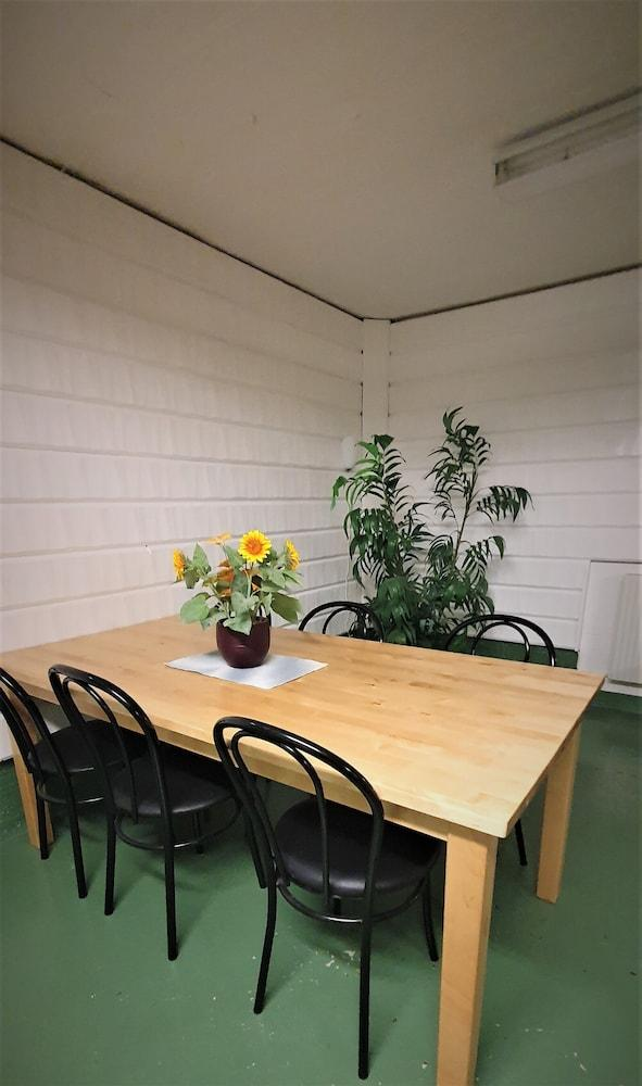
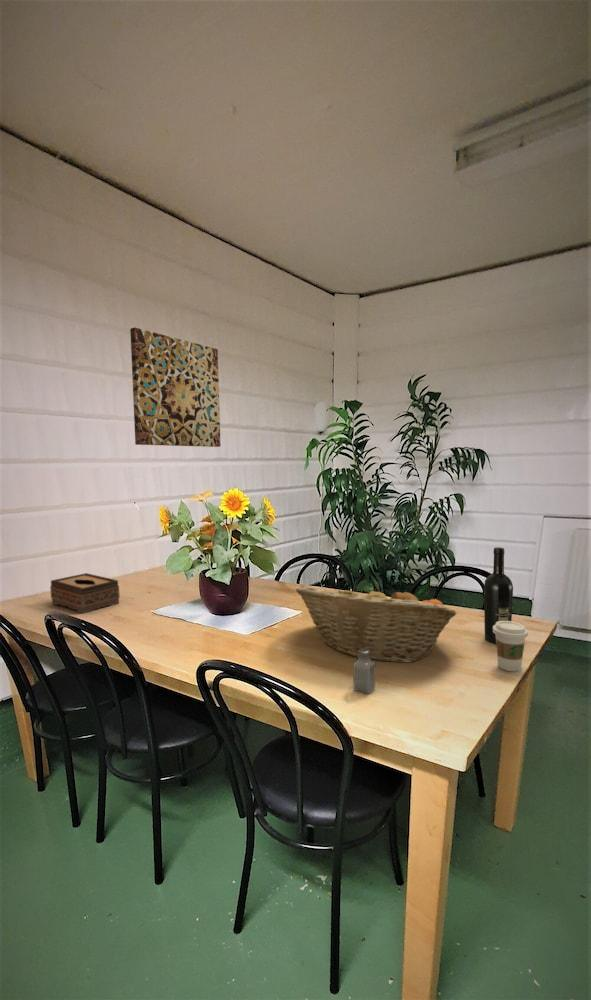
+ wine bottle (498, 594)
+ wall art (179, 393)
+ coffee cup (509, 645)
+ saltshaker (364, 669)
+ tissue box (84, 592)
+ fruit basket (372, 612)
